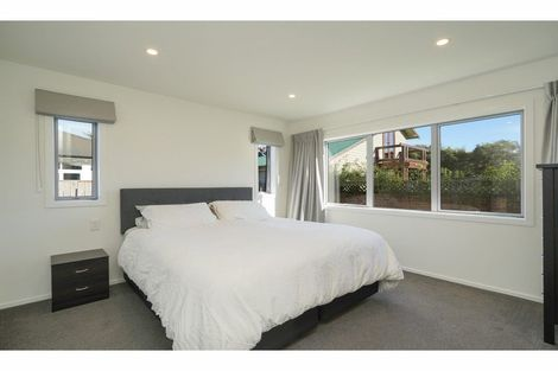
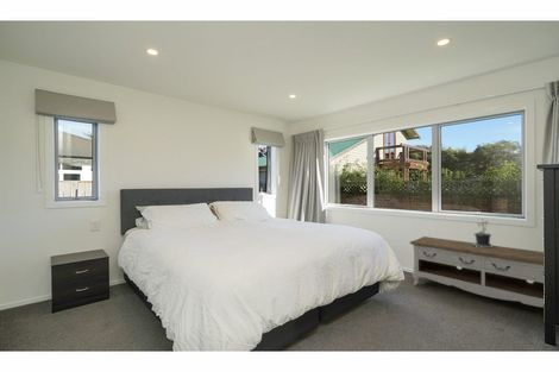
+ storage bench (486, 272)
+ potted plant (481, 231)
